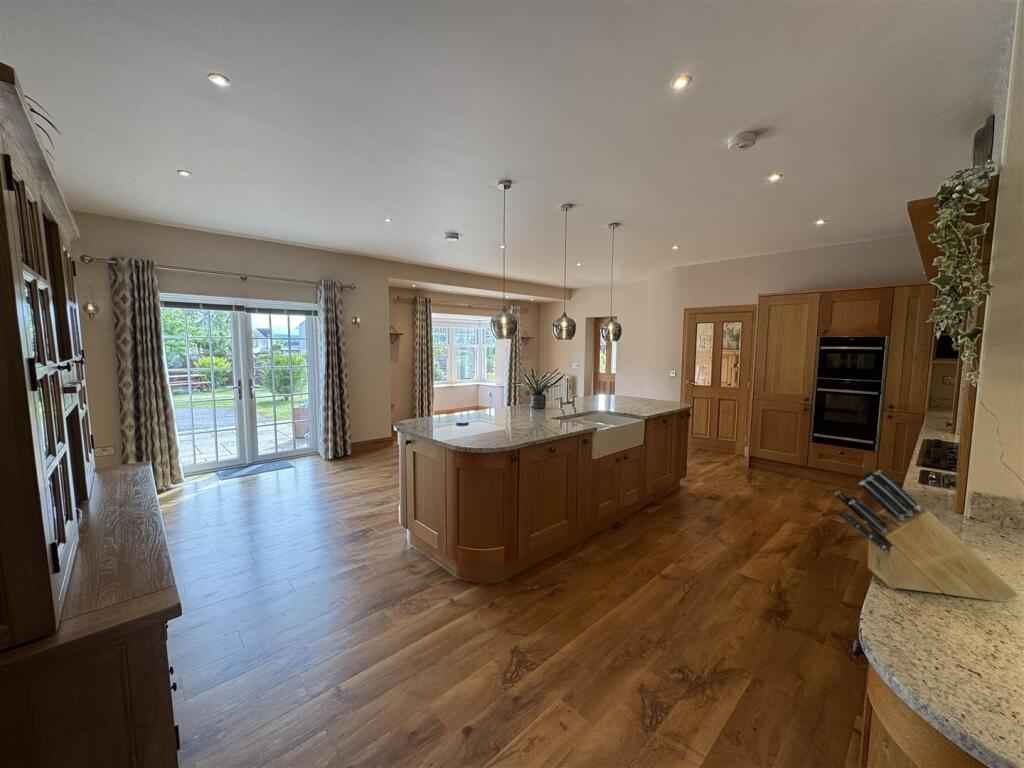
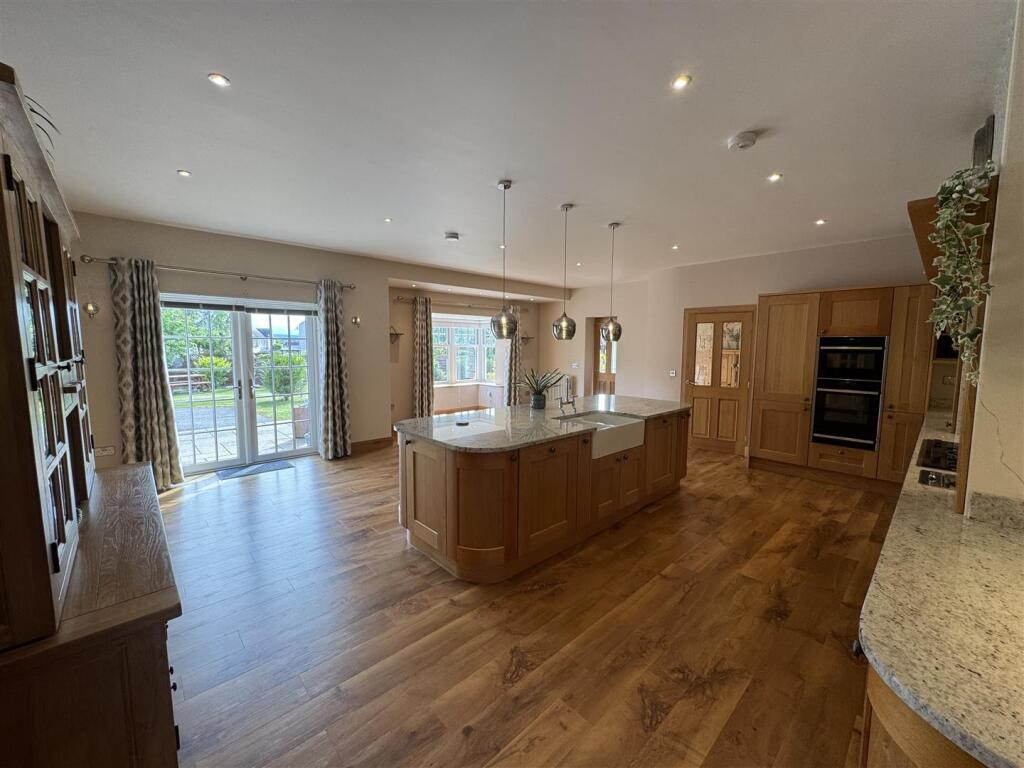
- knife block (918, 527)
